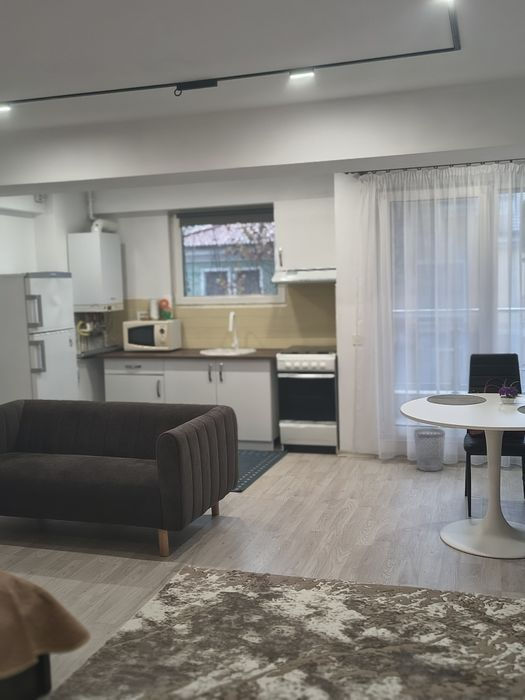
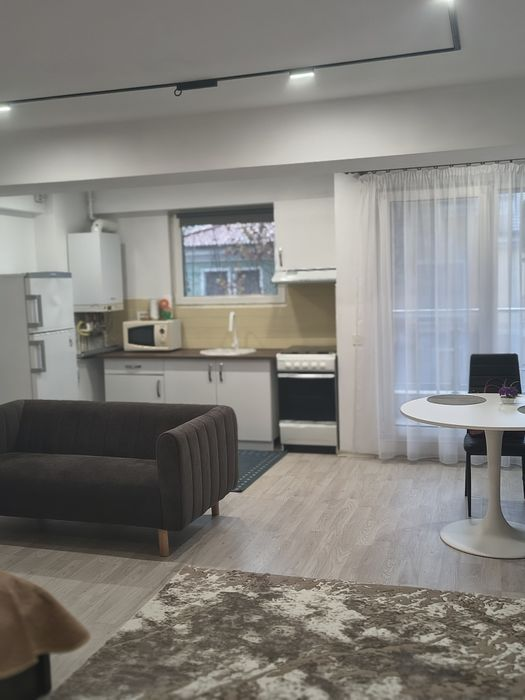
- wastebasket (430, 449)
